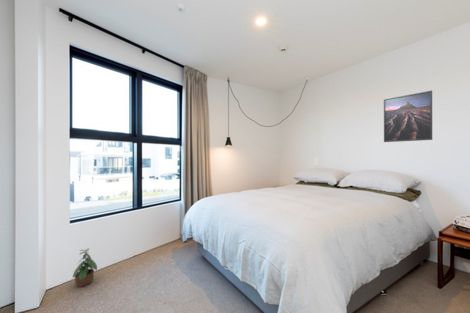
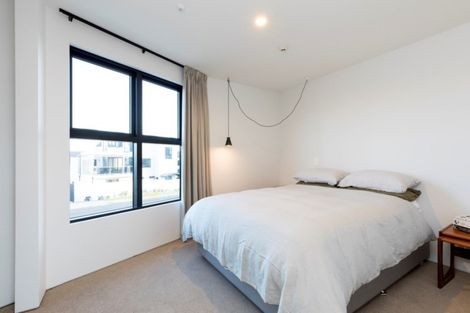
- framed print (406, 118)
- potted plant (85, 265)
